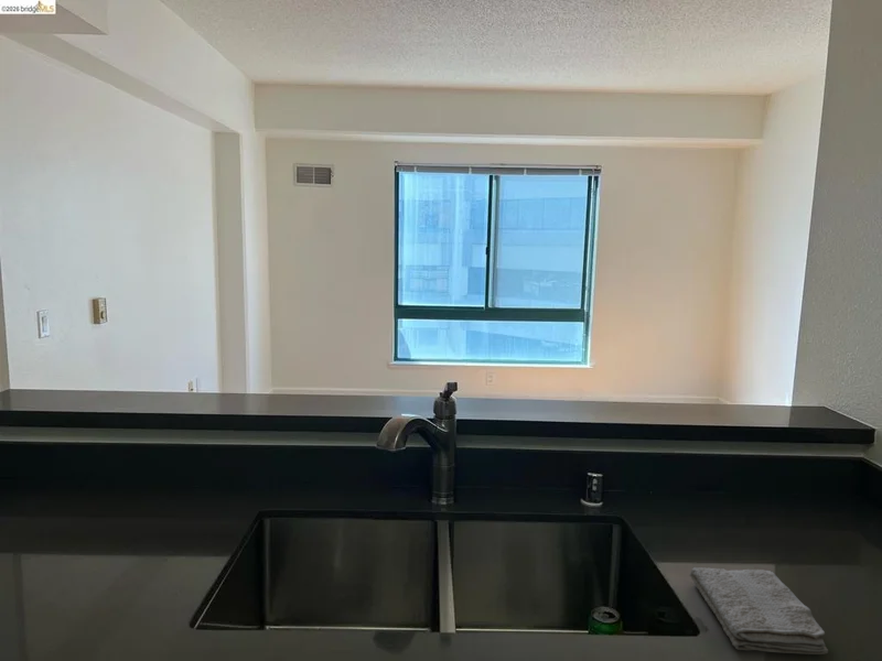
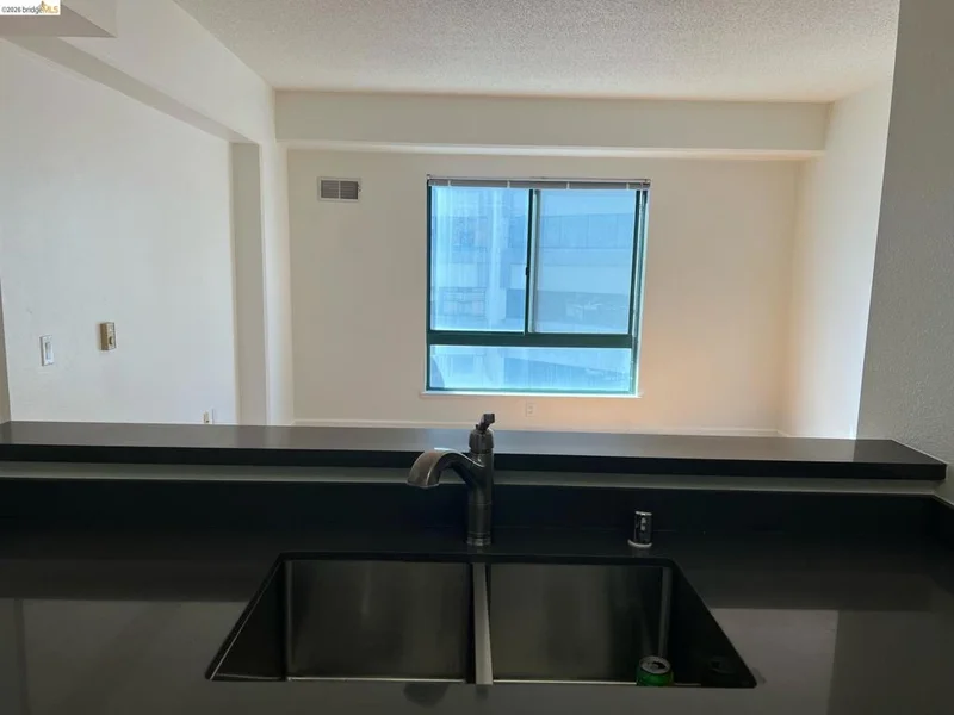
- washcloth (753, 604)
